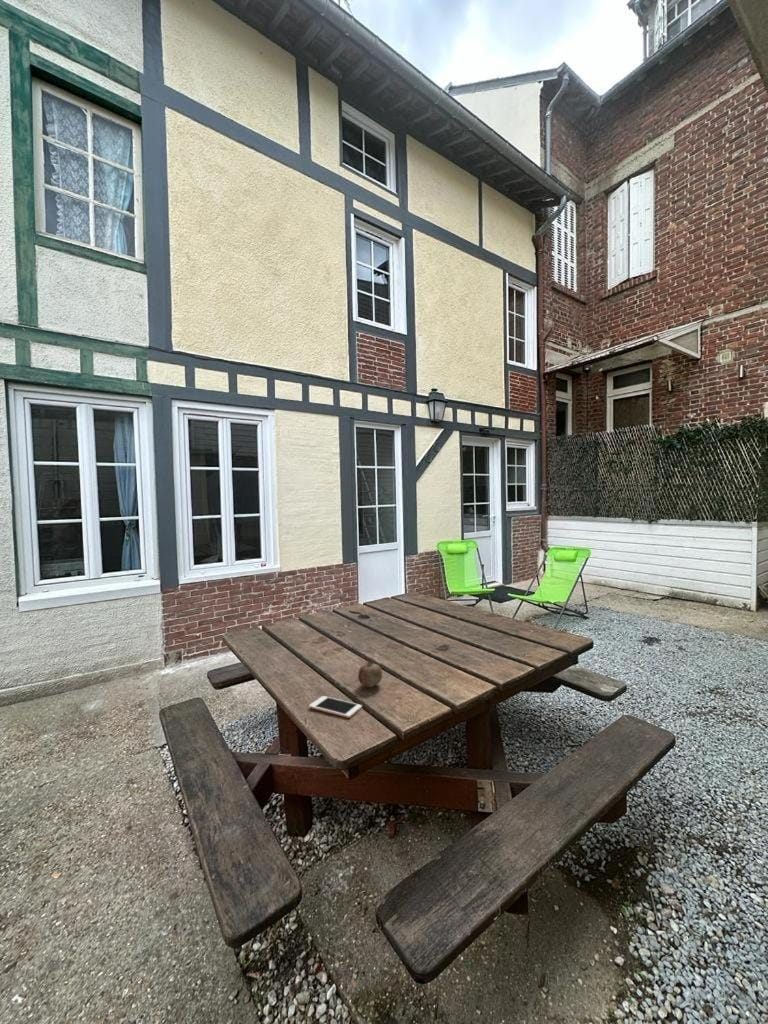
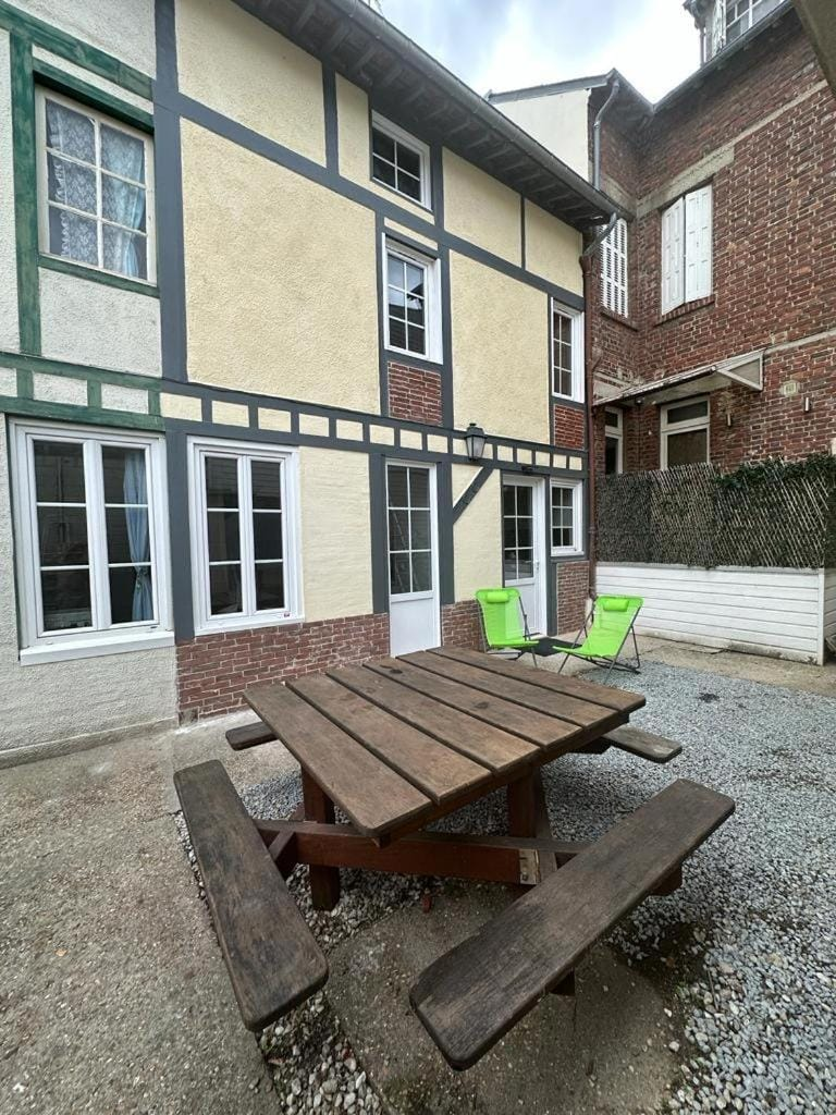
- fruit (370, 673)
- cell phone (335, 706)
